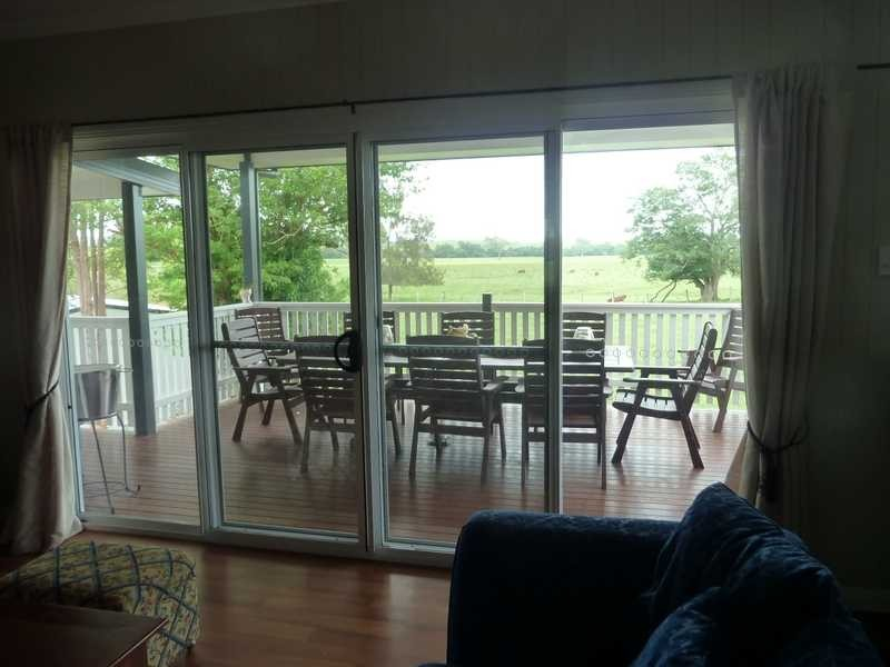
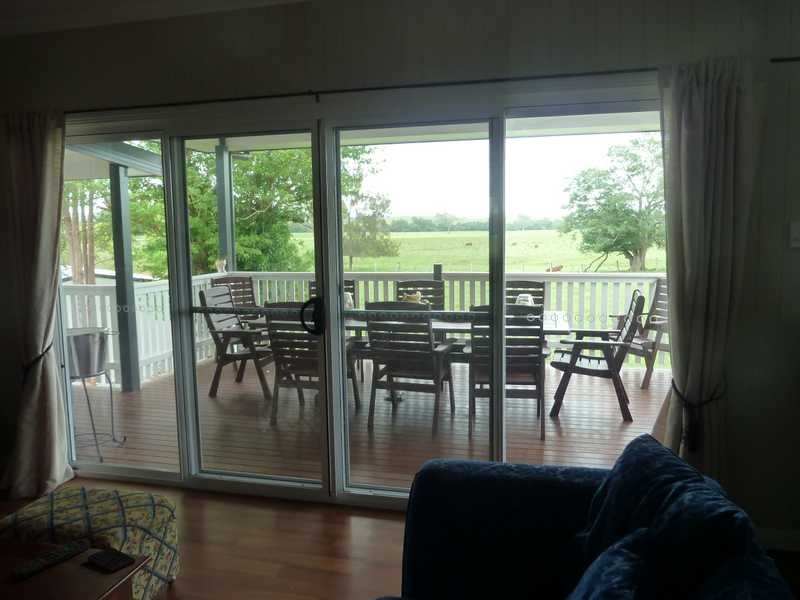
+ cell phone (111, 559)
+ remote control (53, 557)
